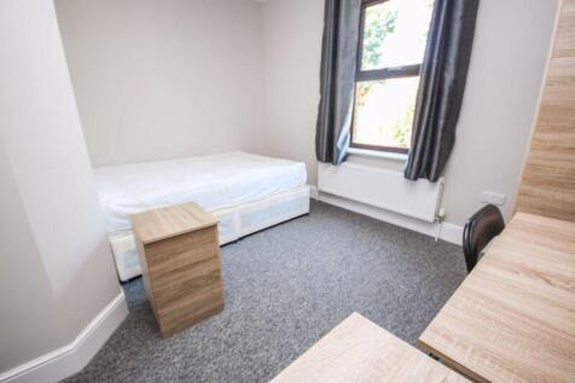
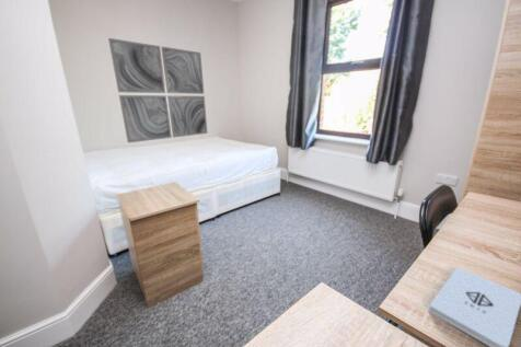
+ wall art (165, 95)
+ notepad (476, 302)
